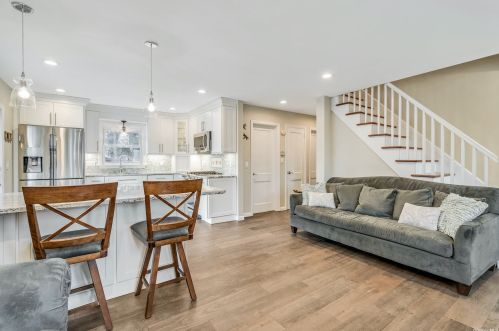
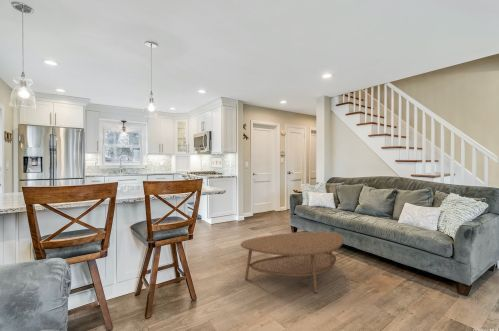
+ coffee table (299, 260)
